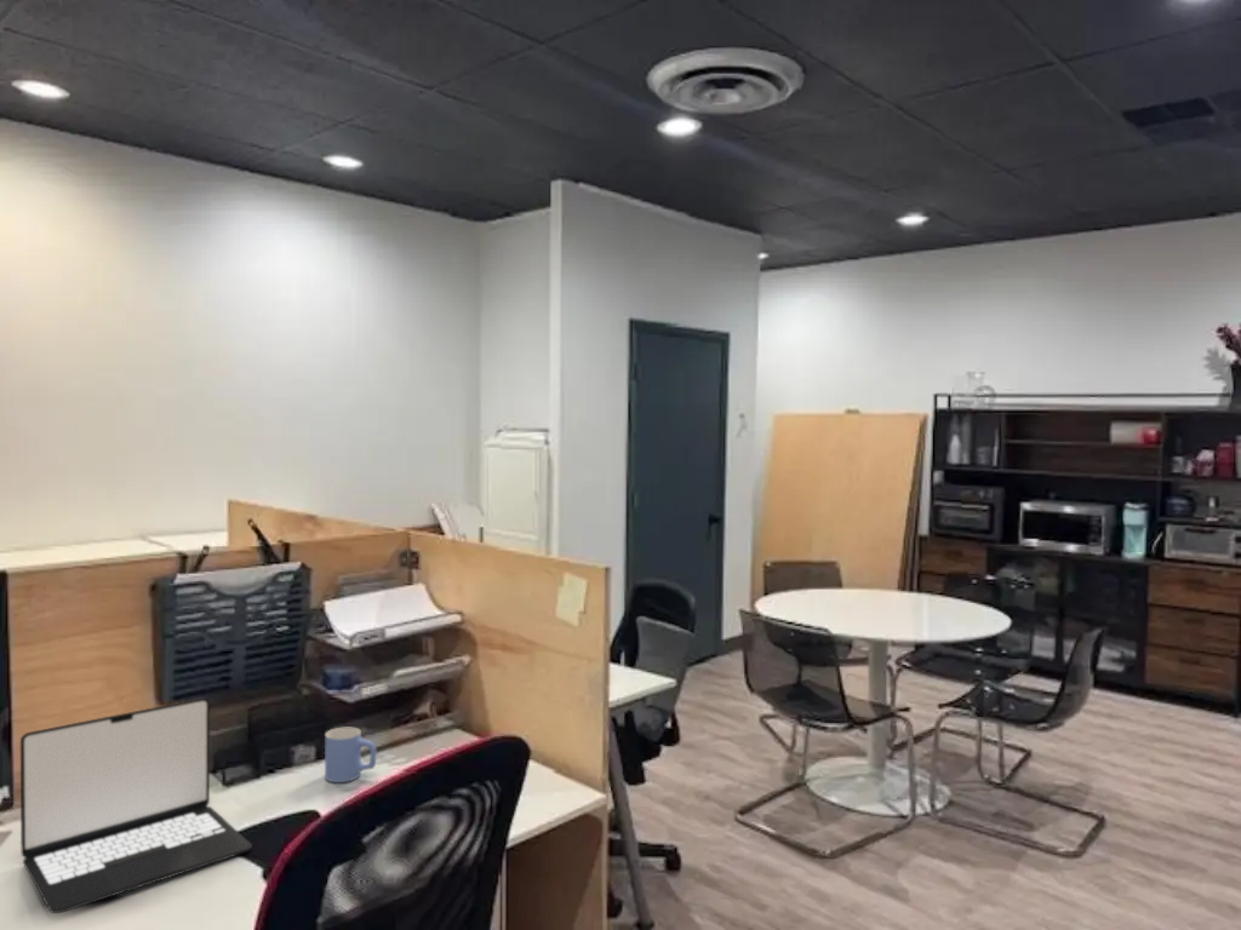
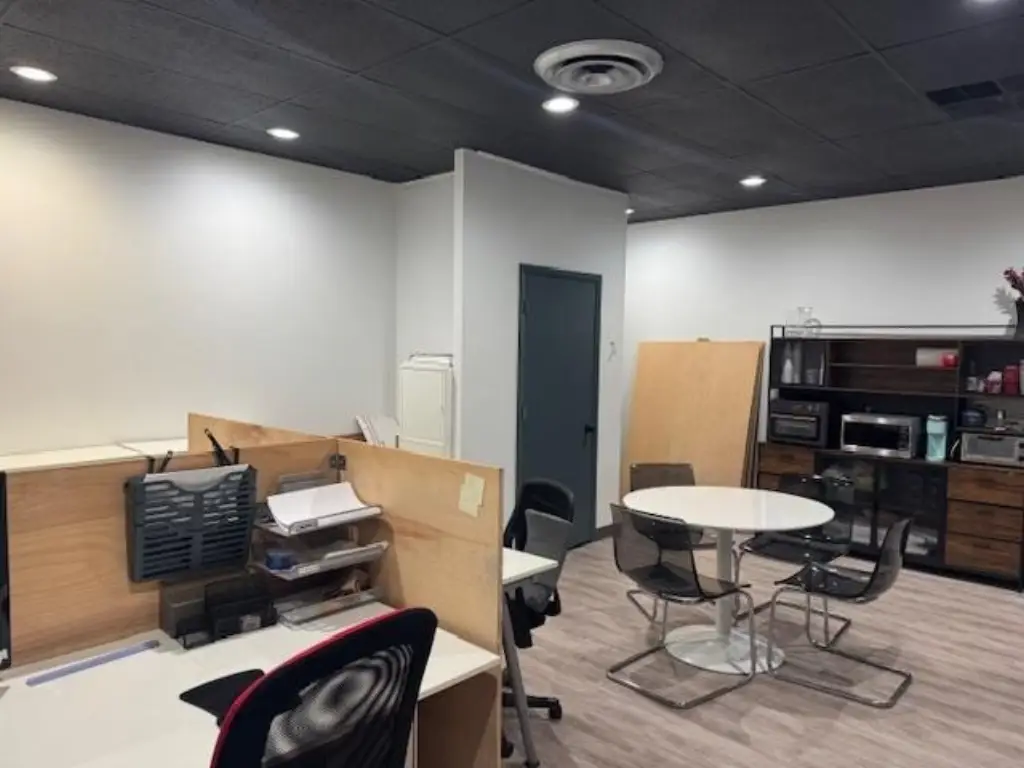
- laptop (139, 793)
- mug (349, 754)
